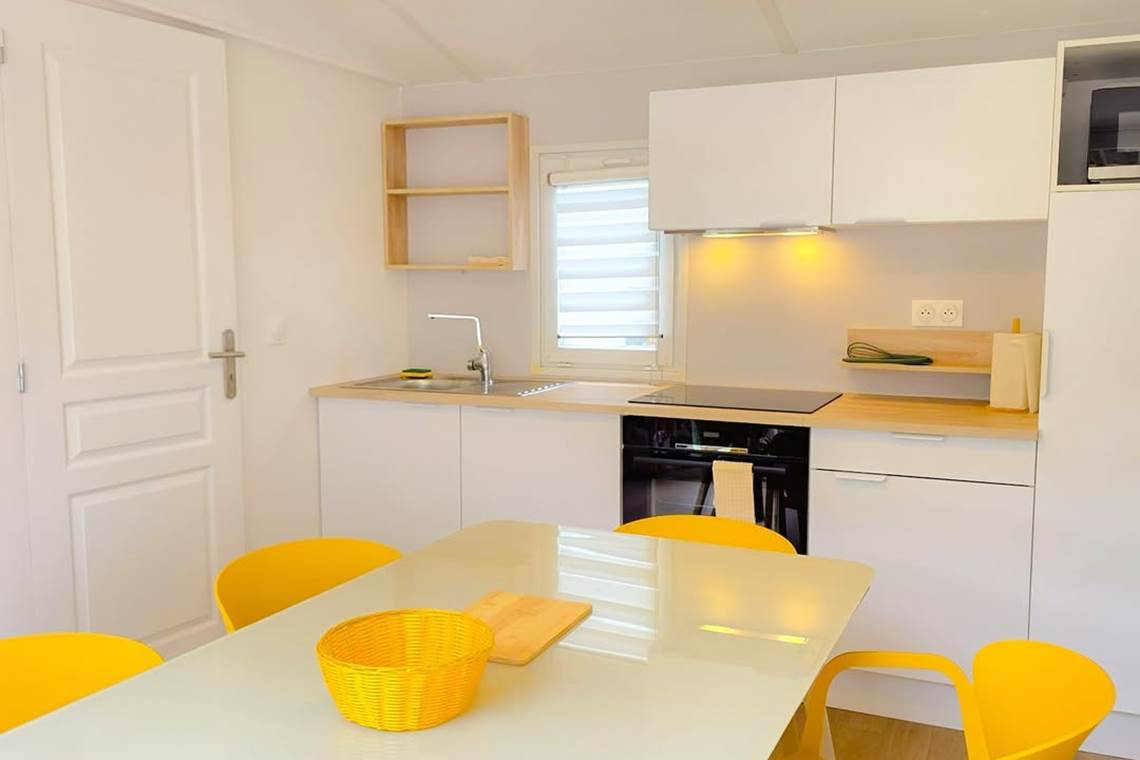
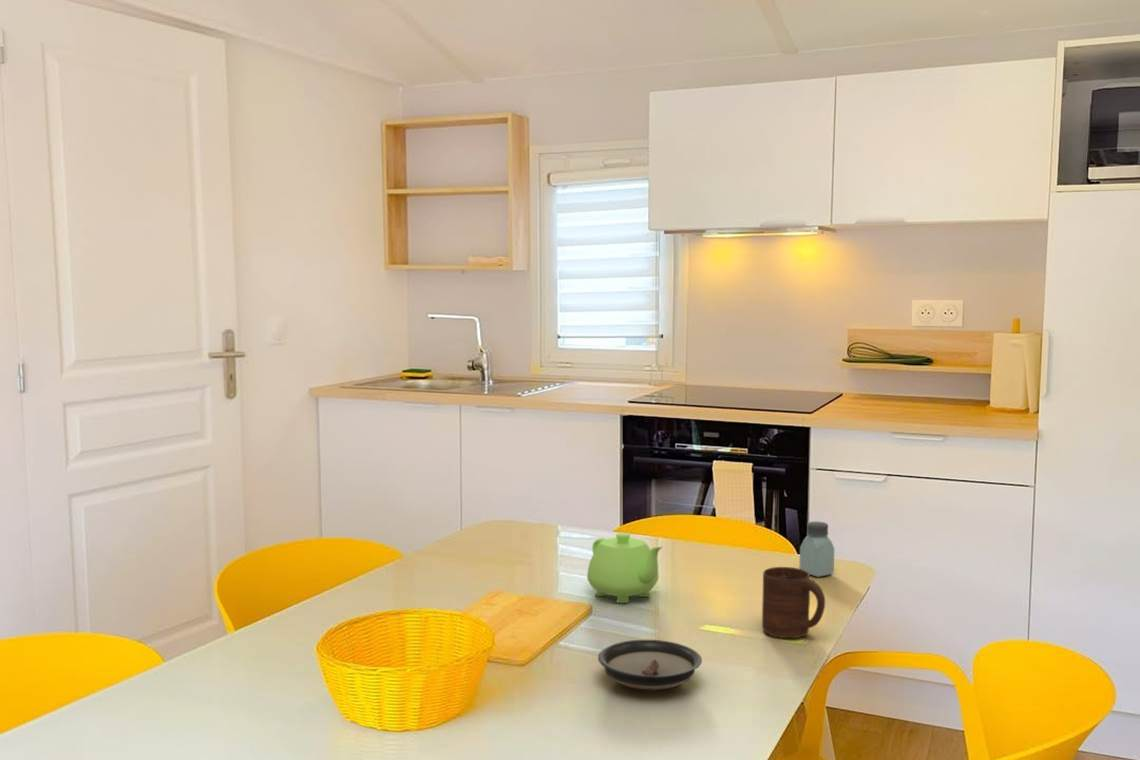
+ teapot (626, 565)
+ cup (793, 603)
+ saucer (649, 668)
+ saltshaker (817, 548)
